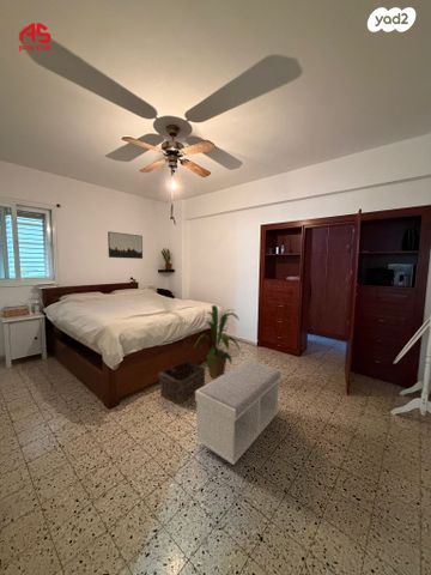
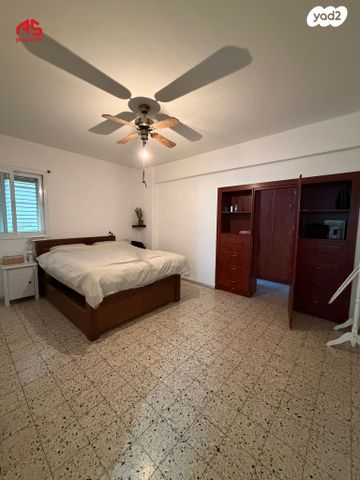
- basket (181, 377)
- bench (242, 404)
- wall art (126, 246)
- house plant (221, 338)
